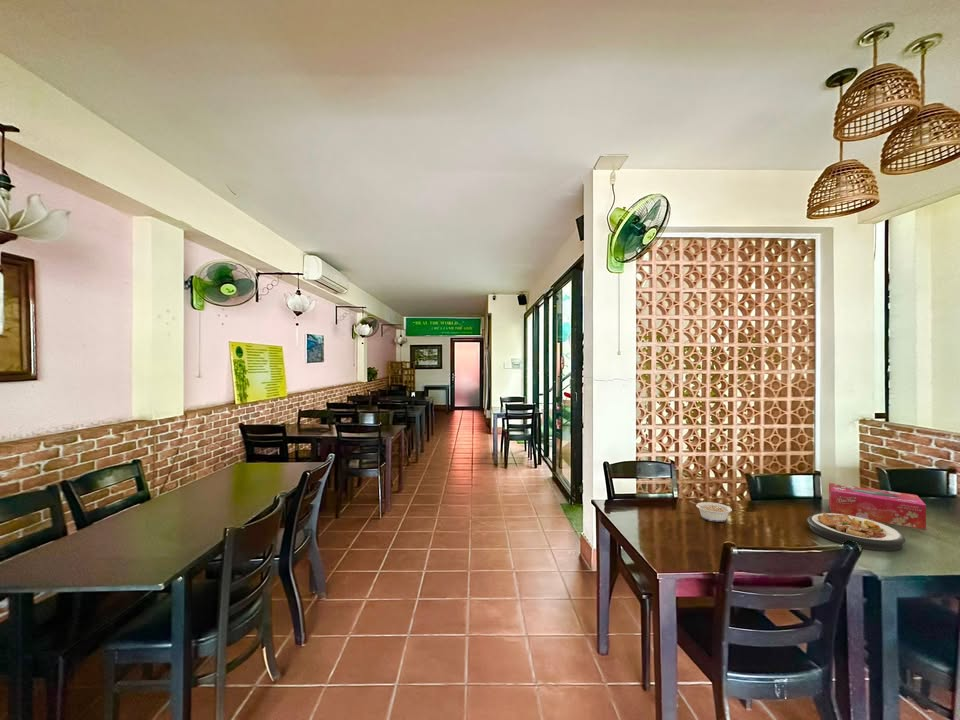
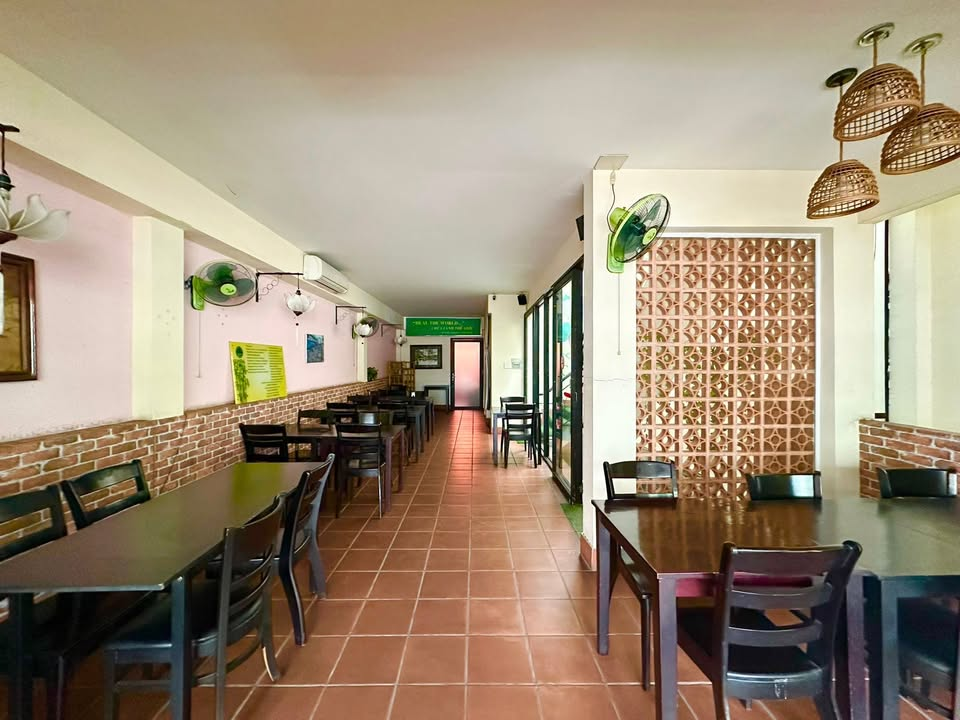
- legume (712, 511)
- tissue box (873, 504)
- plate (853, 527)
